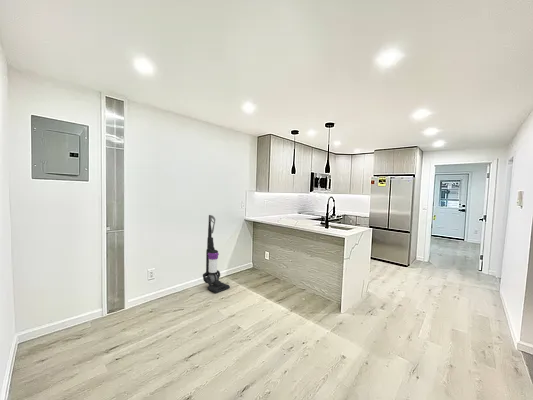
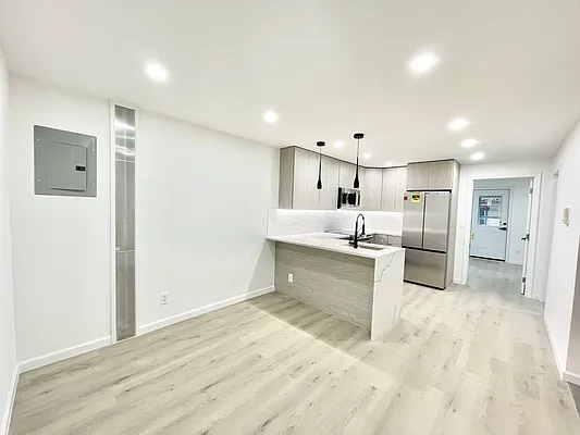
- vacuum cleaner (214, 251)
